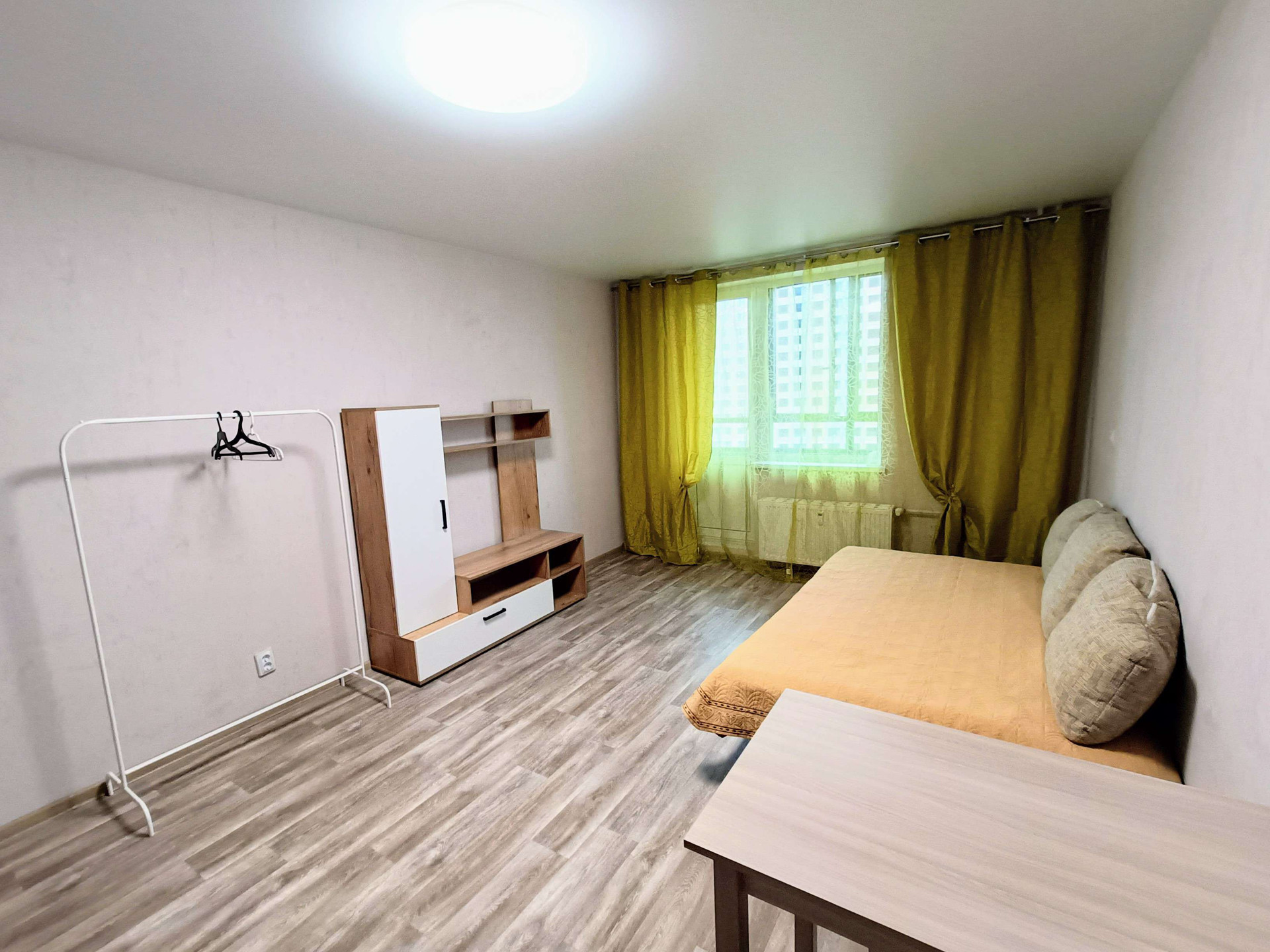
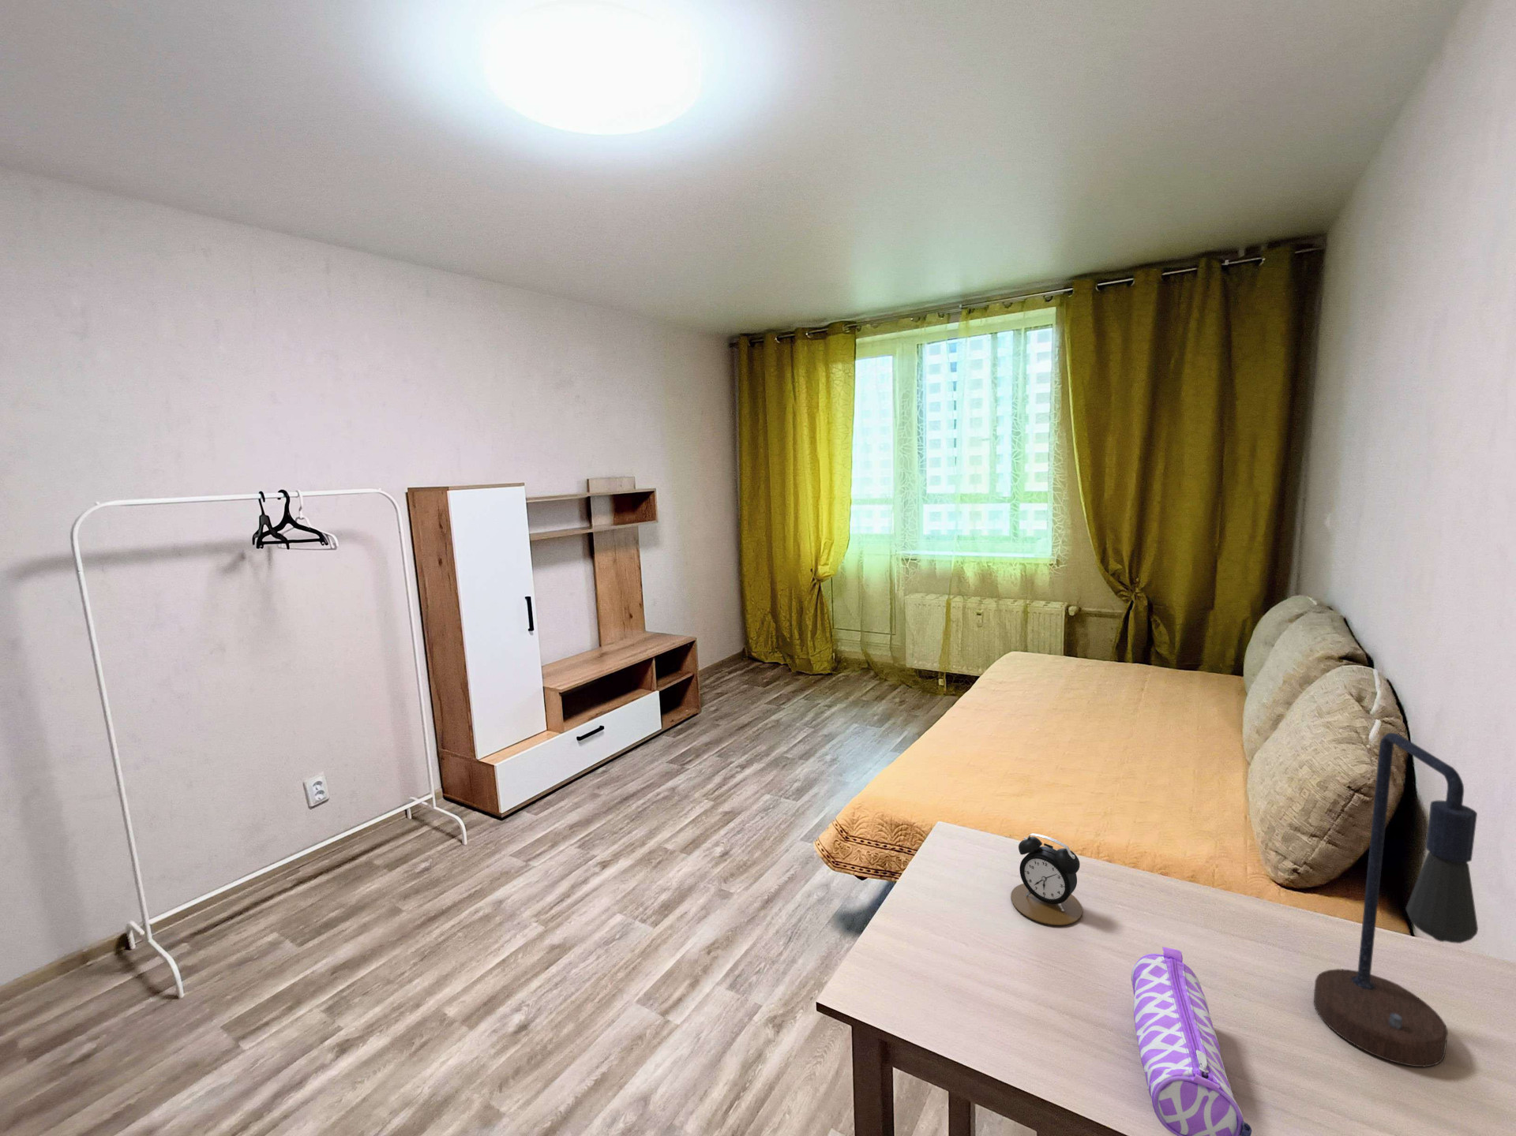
+ pencil case (1179, 1039)
+ table lamp (1407, 902)
+ alarm clock (1046, 871)
